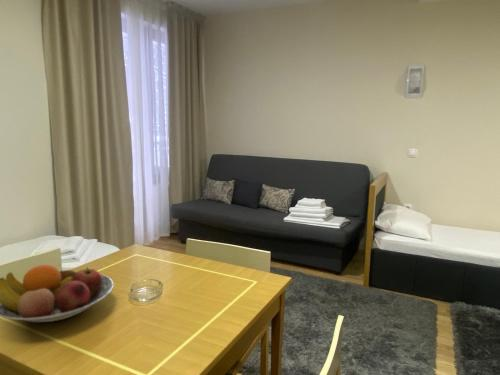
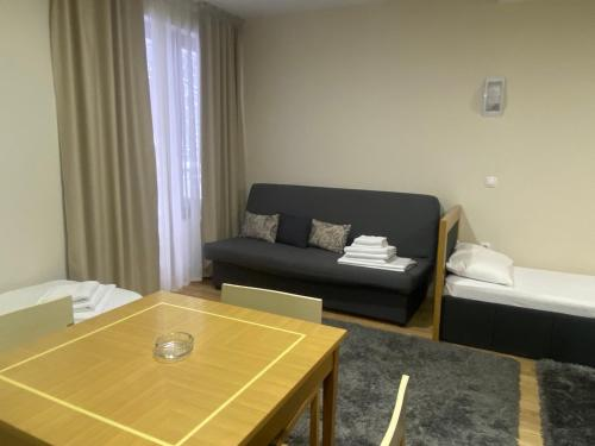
- fruit bowl (56, 287)
